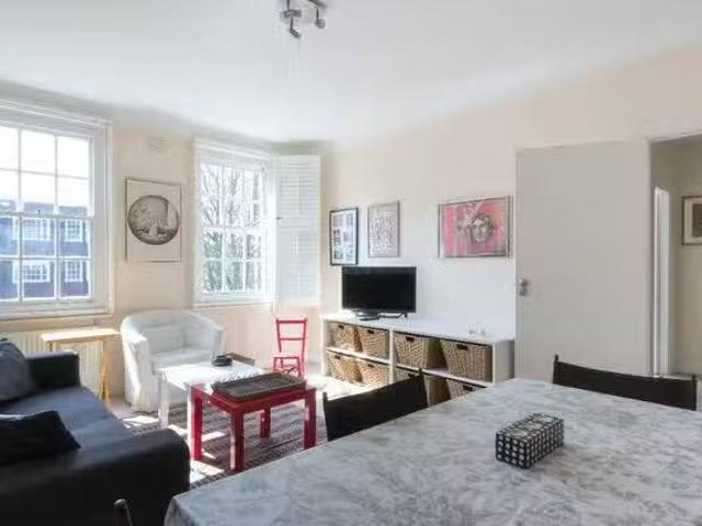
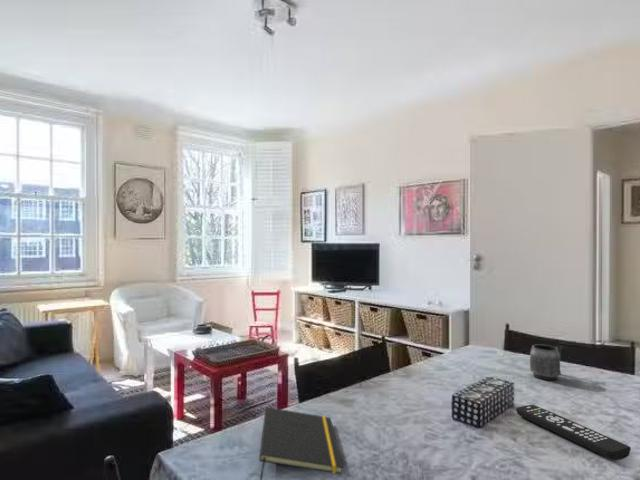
+ remote control (567, 429)
+ notepad (299, 436)
+ mug (548, 361)
